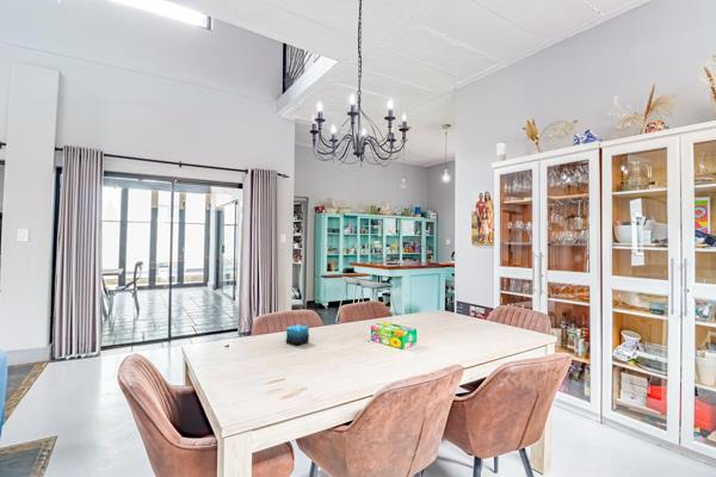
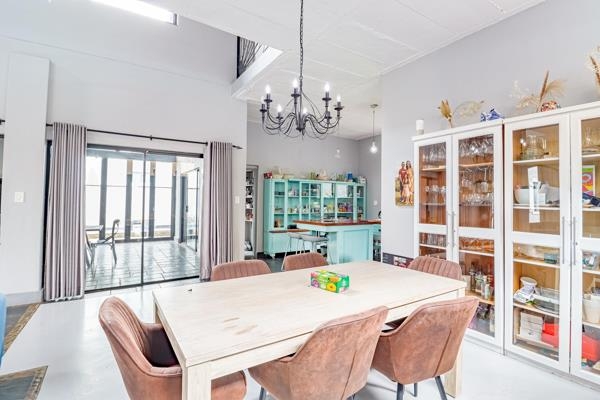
- candle (297, 332)
